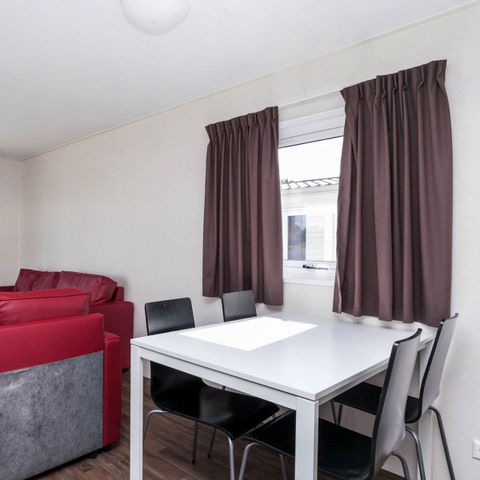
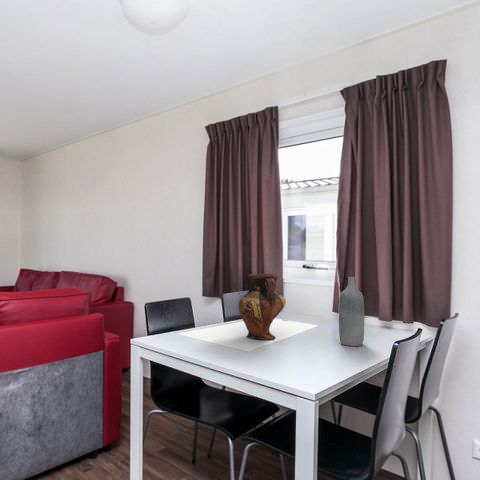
+ vase (261, 305)
+ bottle (351, 310)
